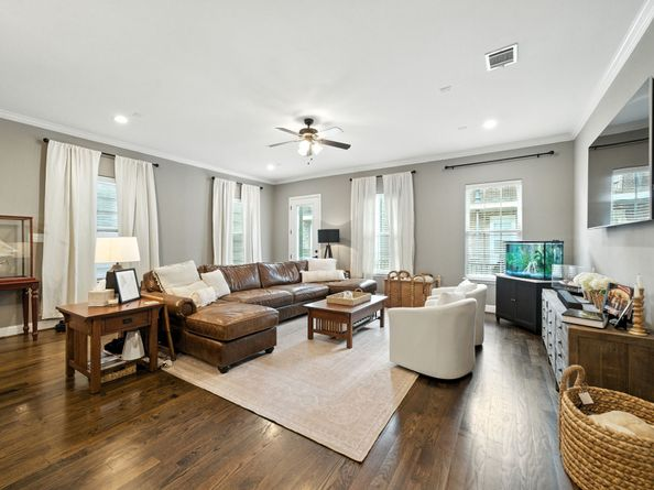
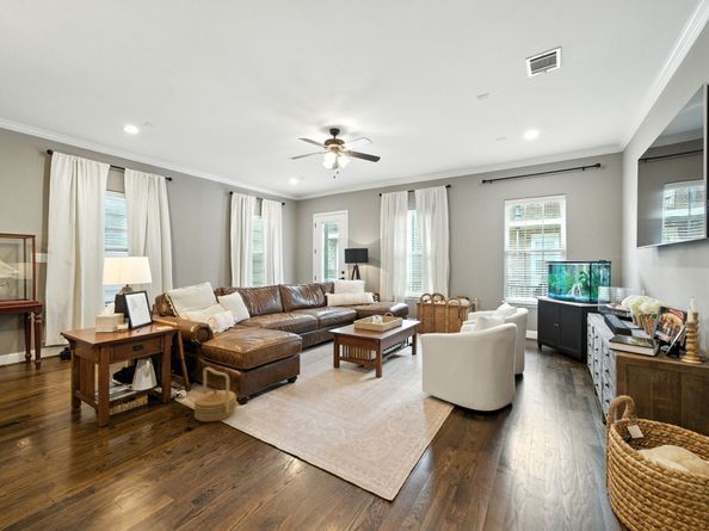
+ basket (215, 391)
